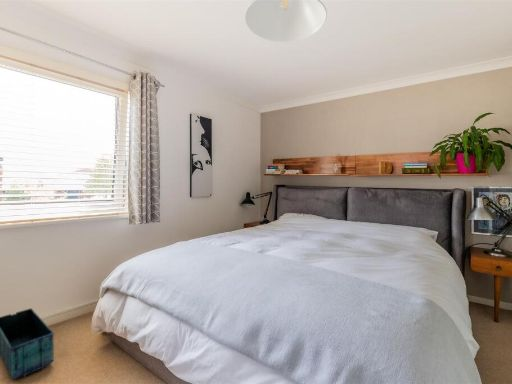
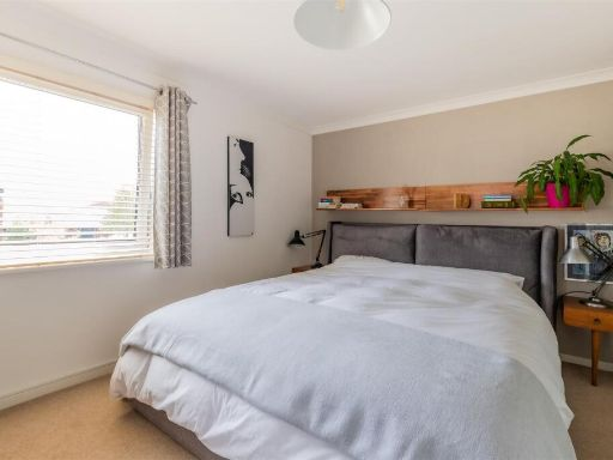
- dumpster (23, 341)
